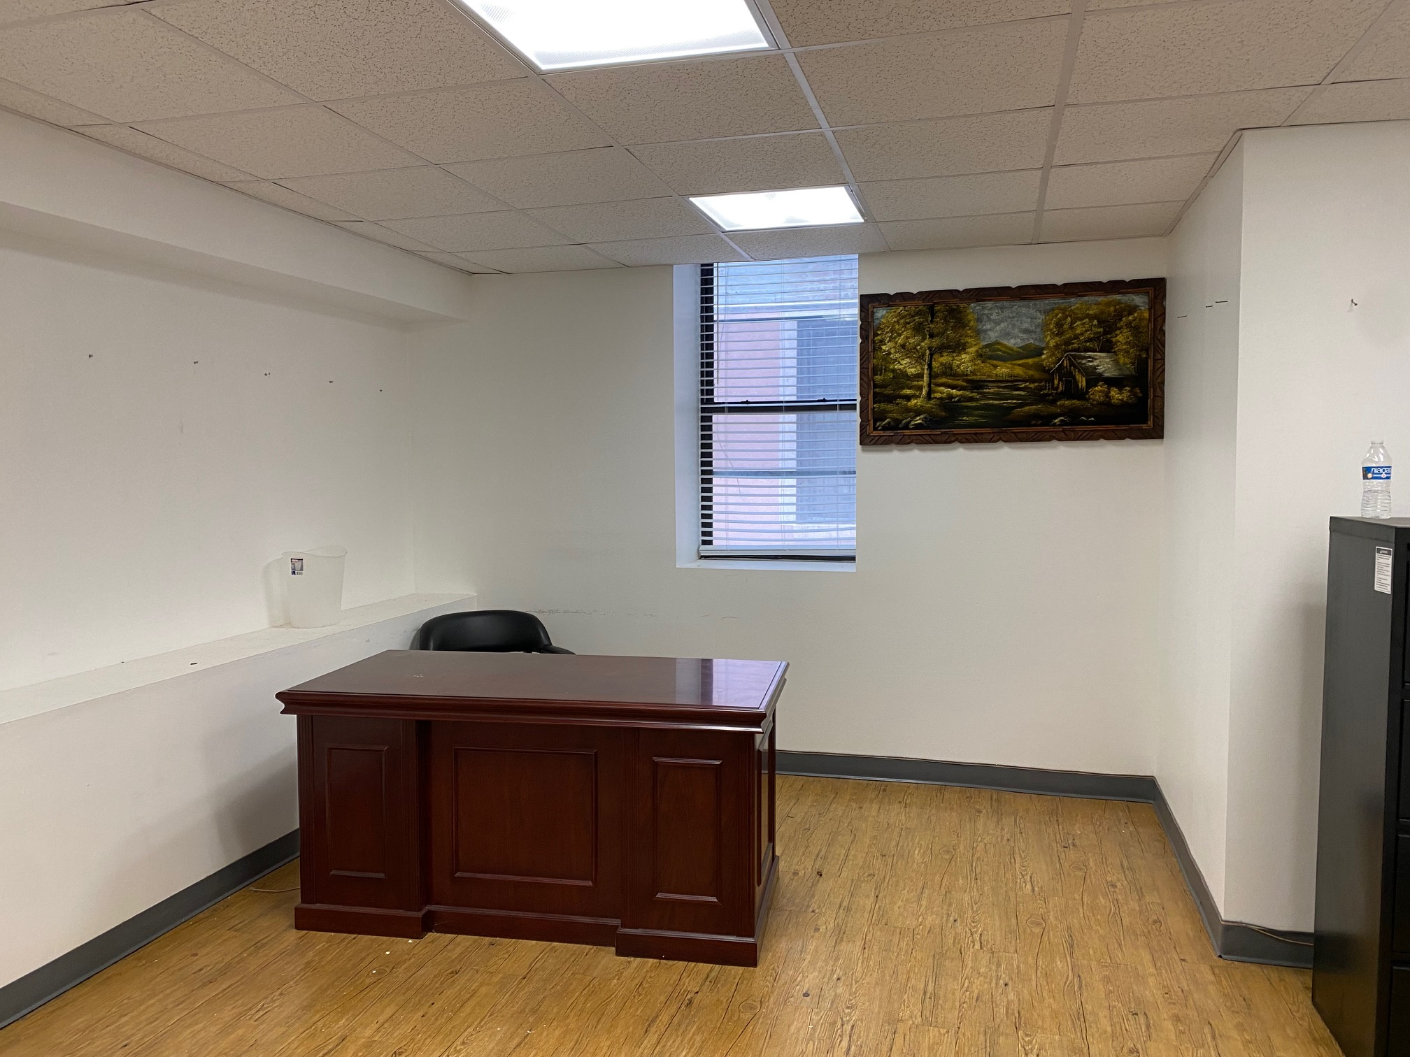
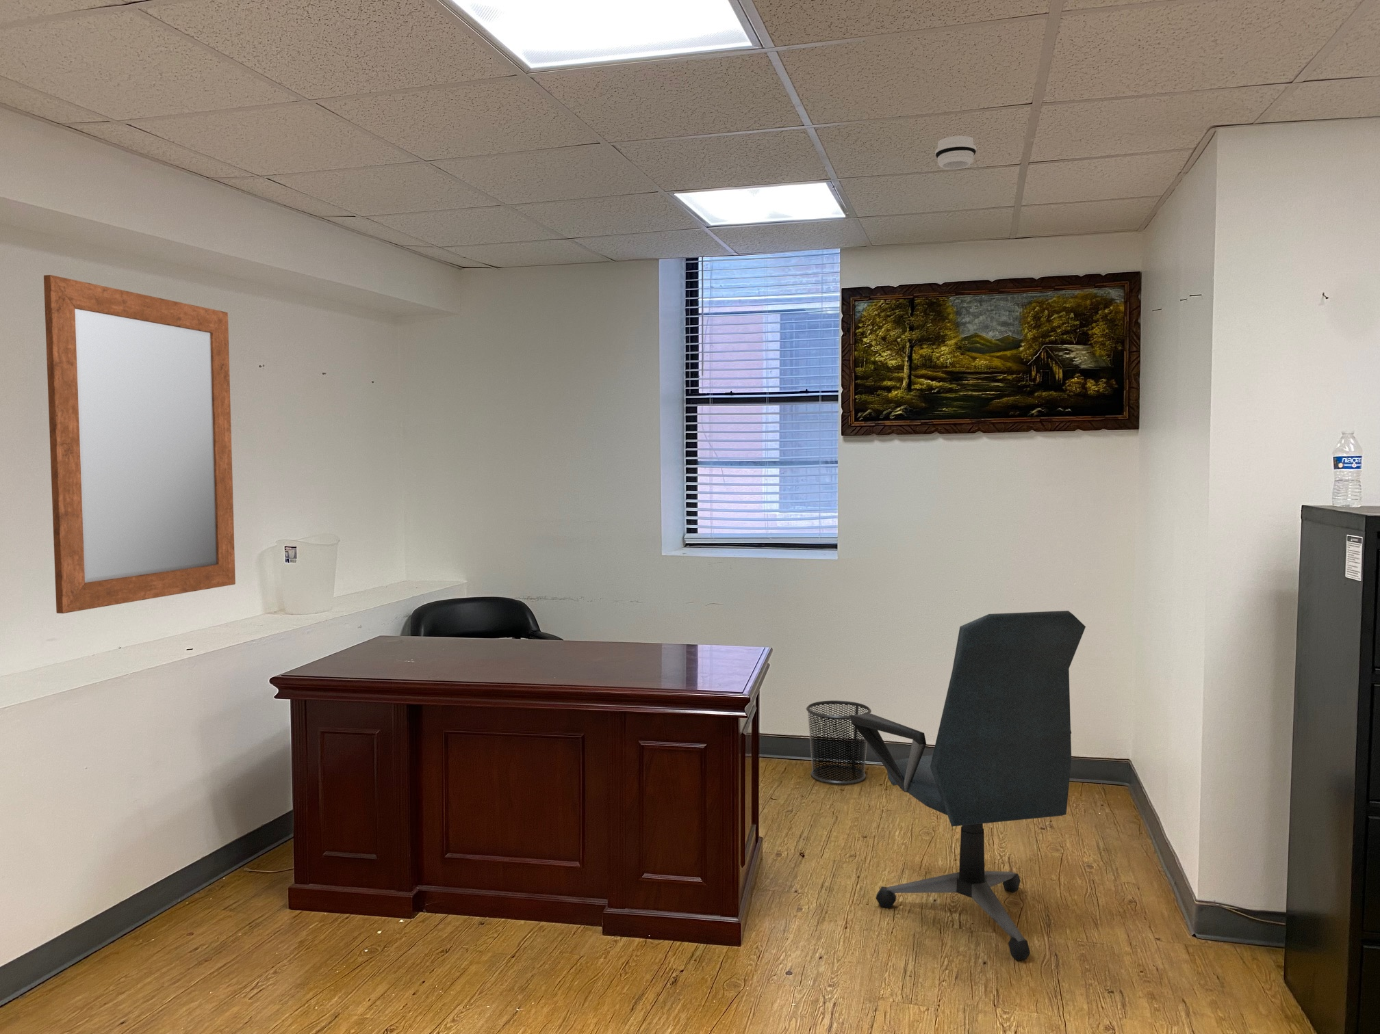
+ office chair (980, 762)
+ mirror (151, 447)
+ waste bin (838, 742)
+ smoke detector (955, 153)
